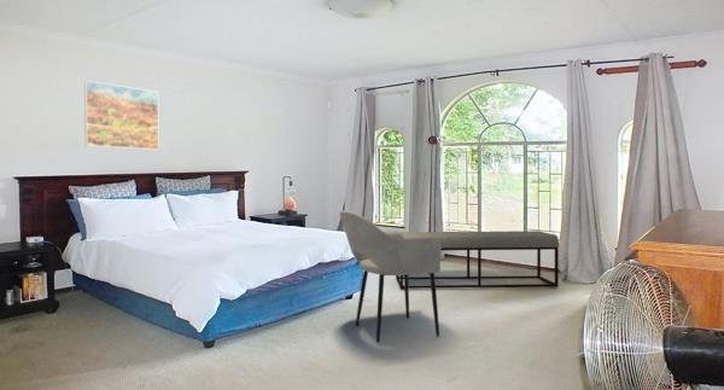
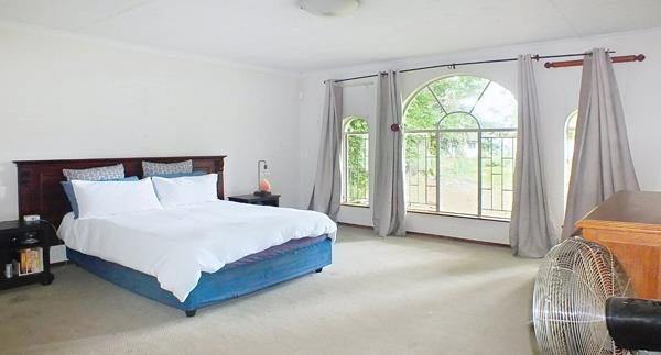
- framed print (123, 117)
- bench (468, 257)
- armchair (386, 270)
